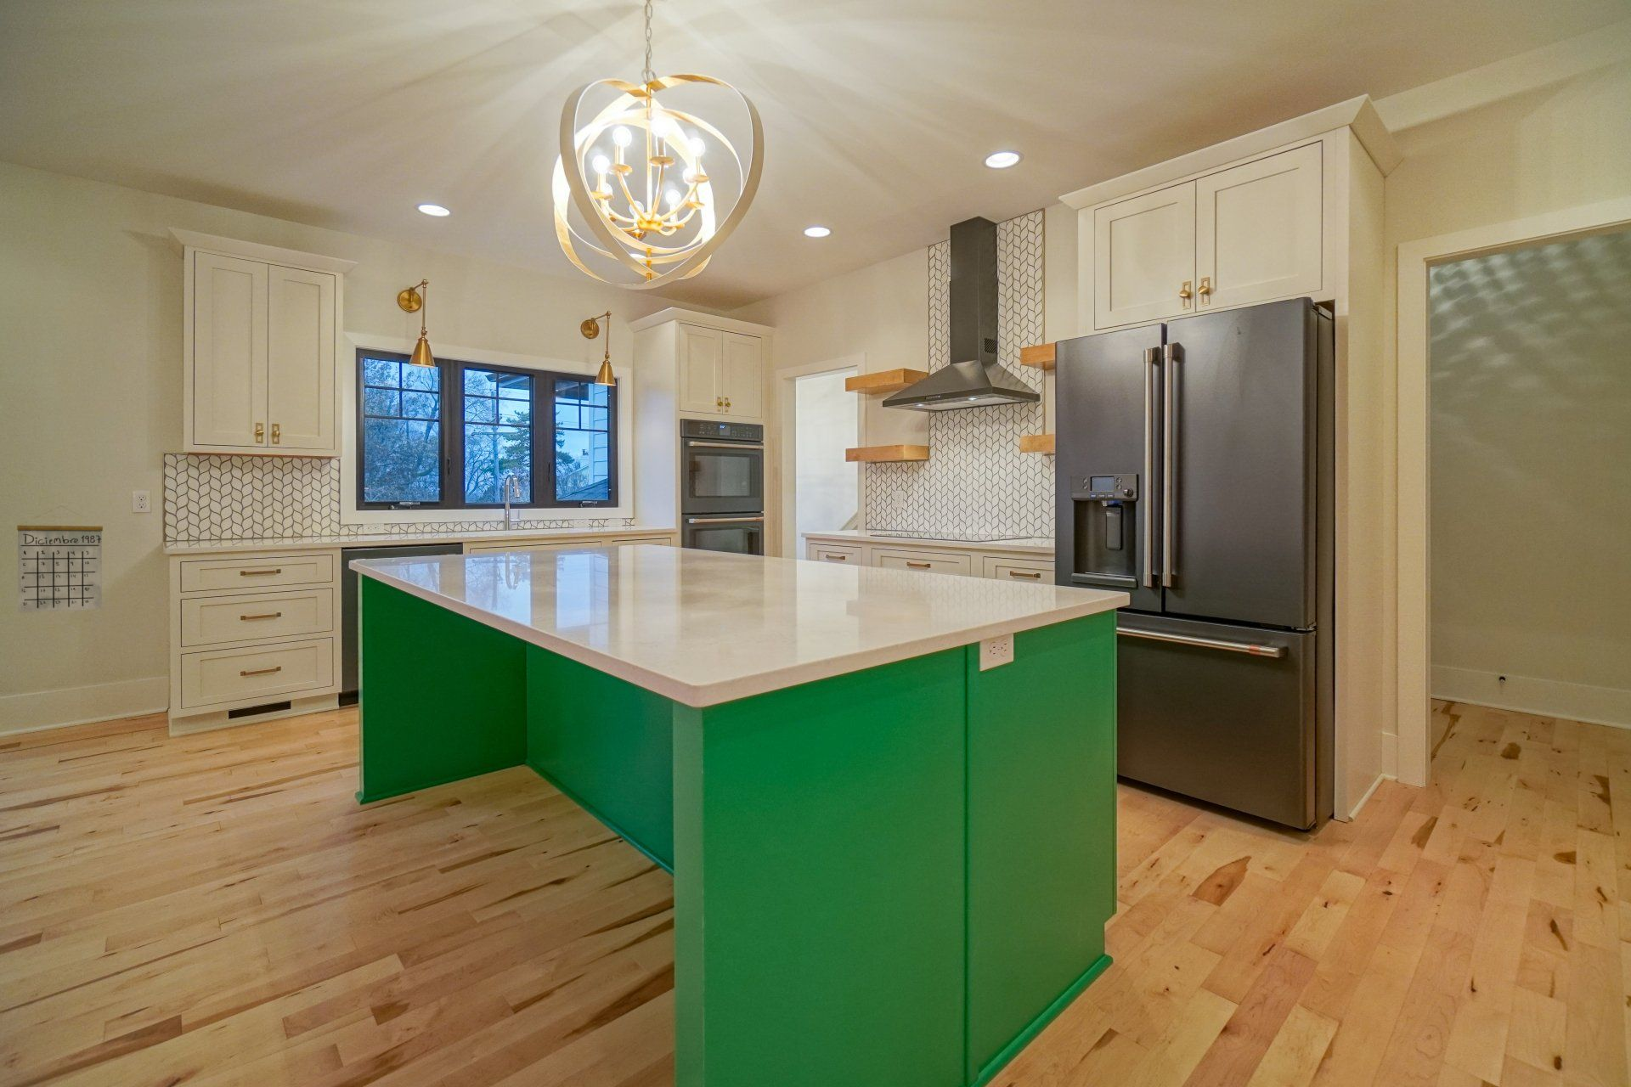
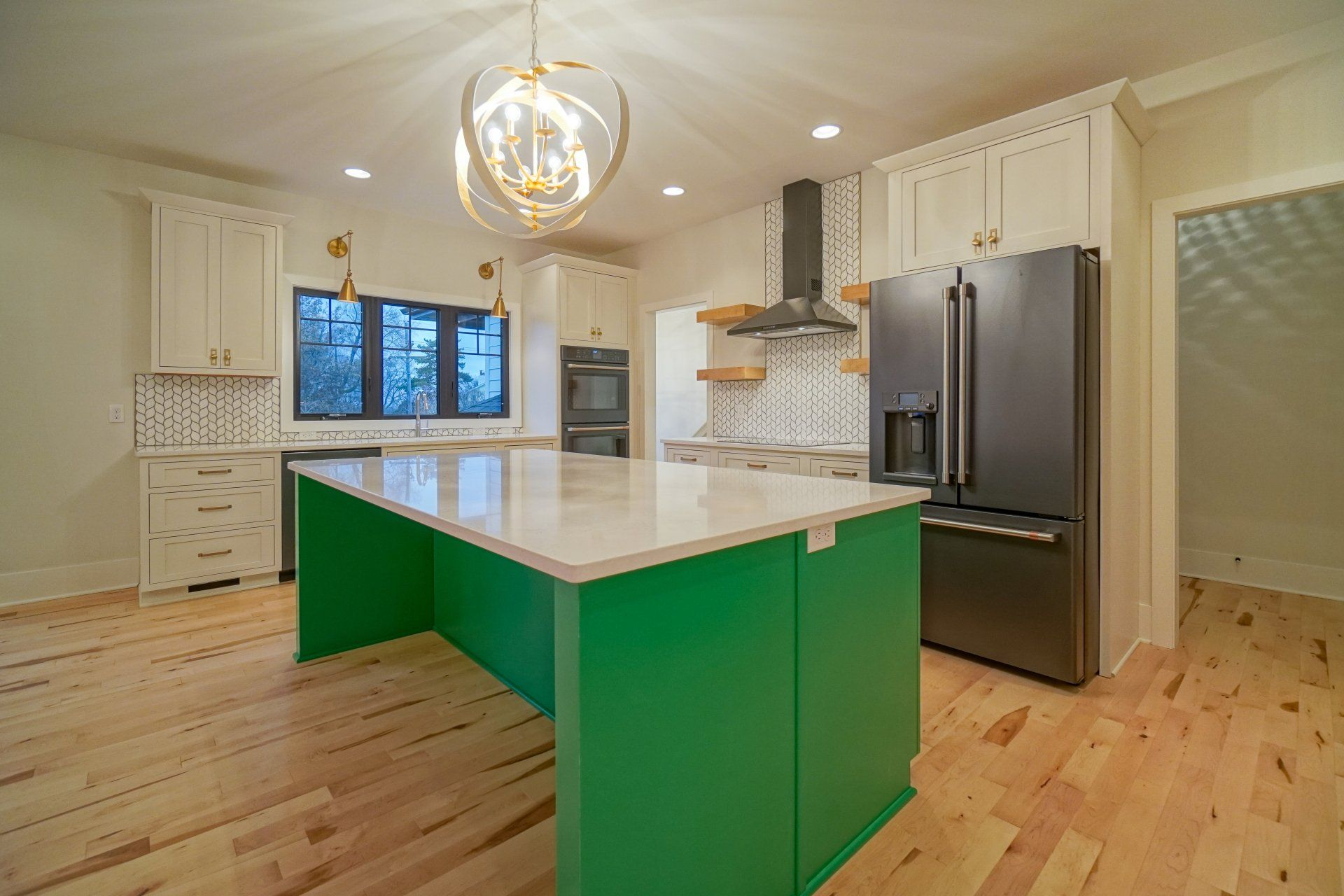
- calendar (61, 558)
